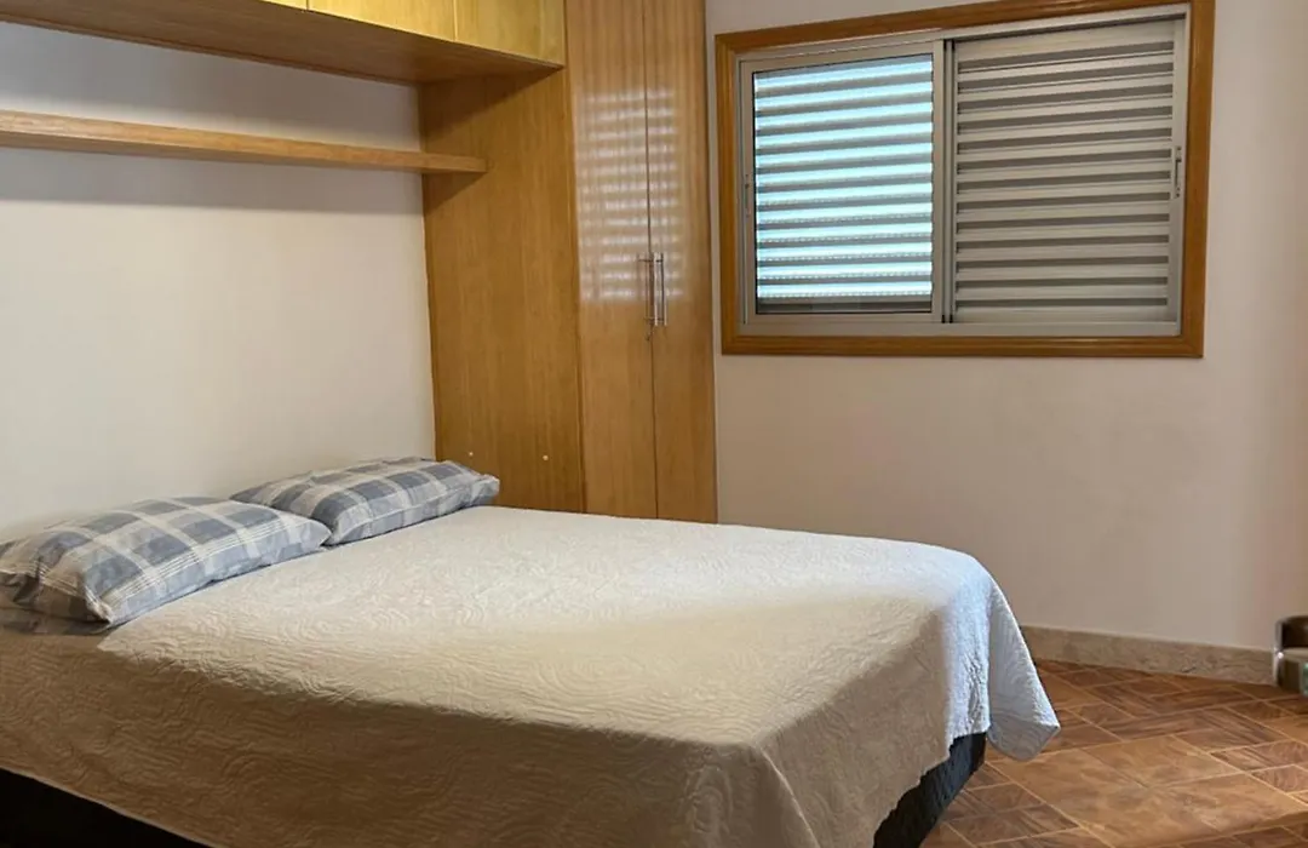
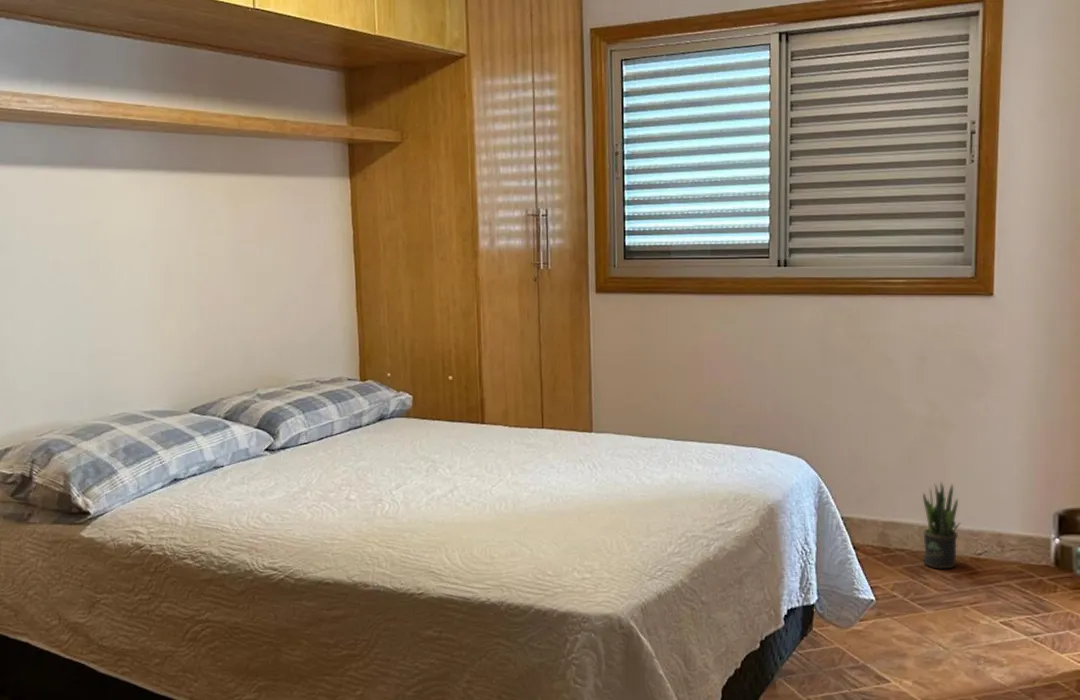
+ potted plant (940, 525)
